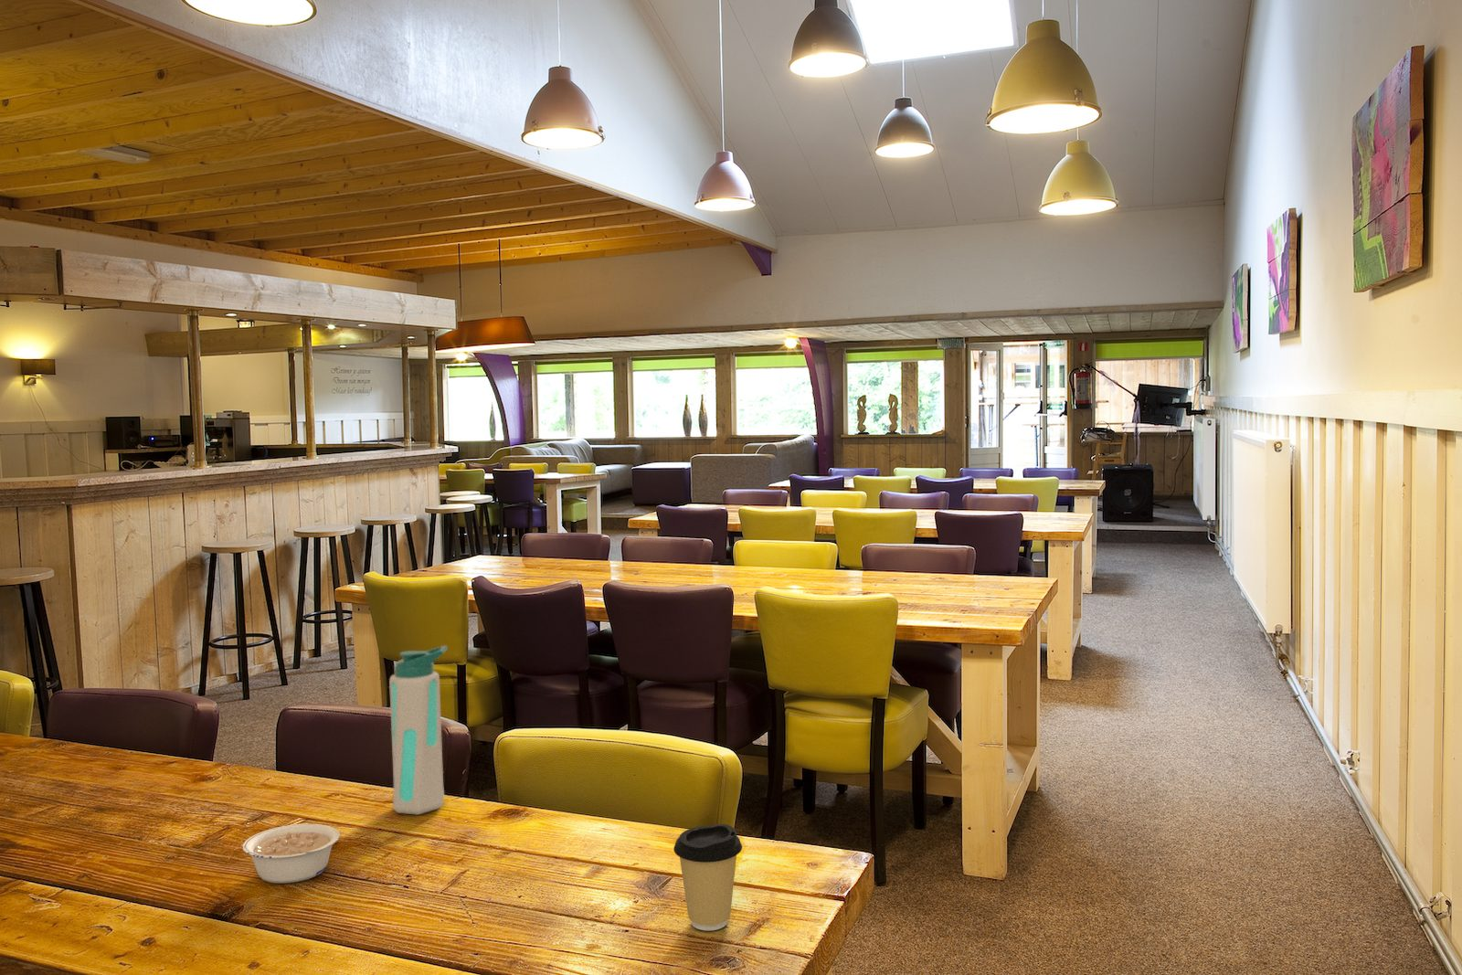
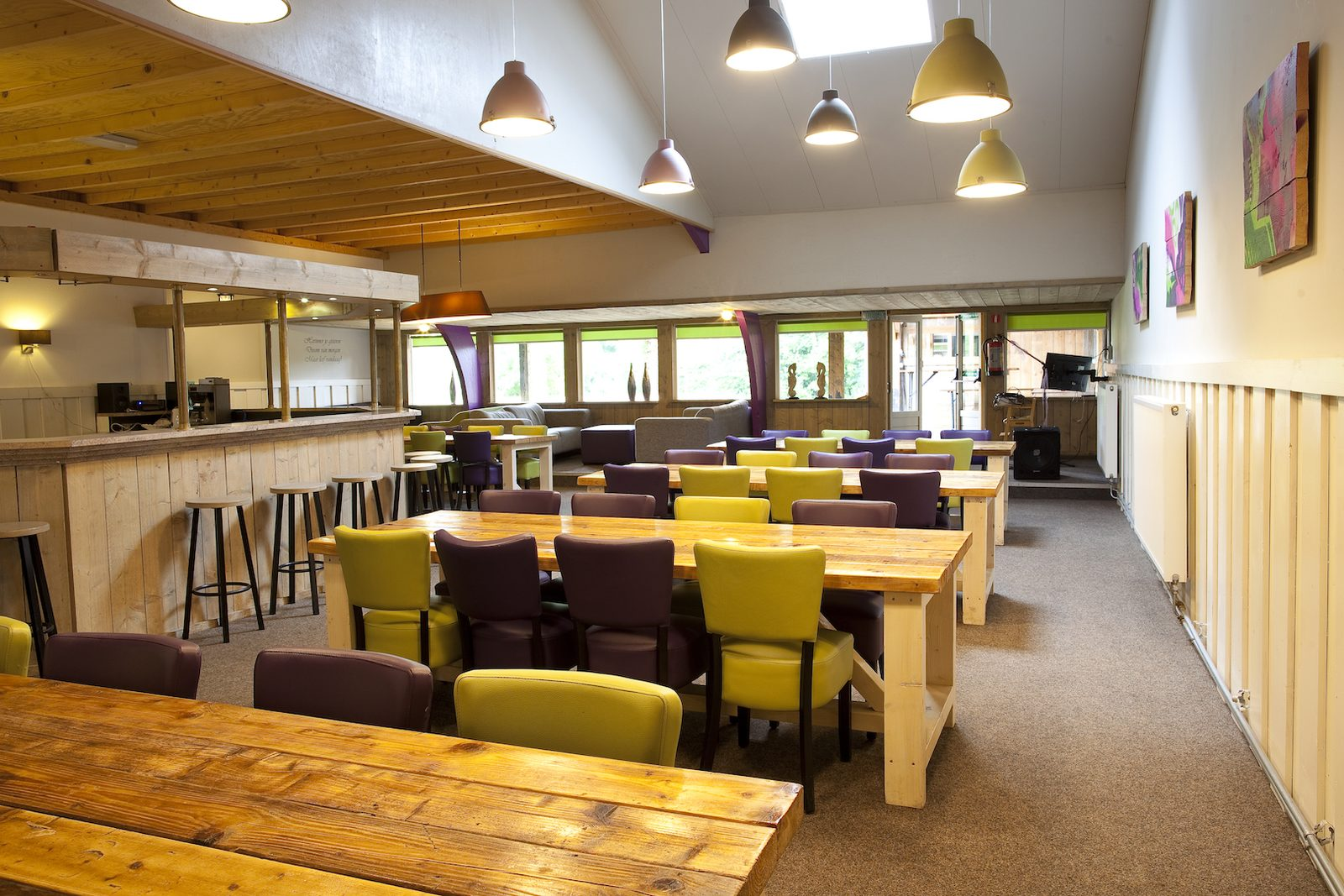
- legume (295, 852)
- coffee cup (708, 877)
- water bottle (420, 727)
